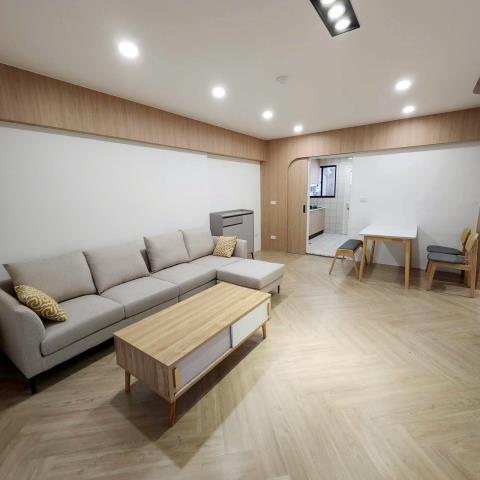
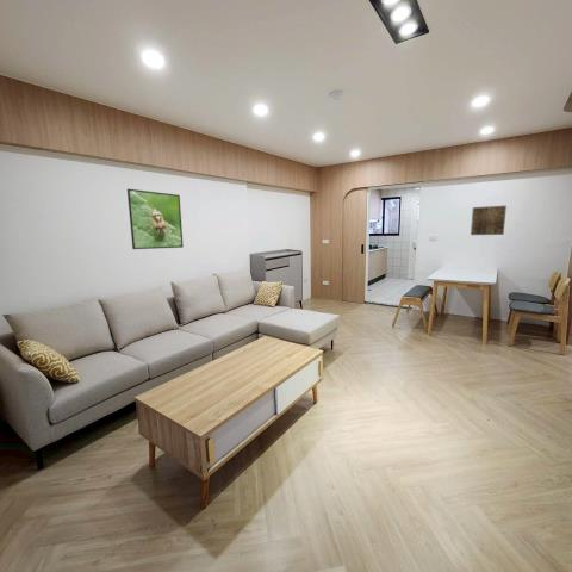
+ wall art (487, 220)
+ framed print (157, 220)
